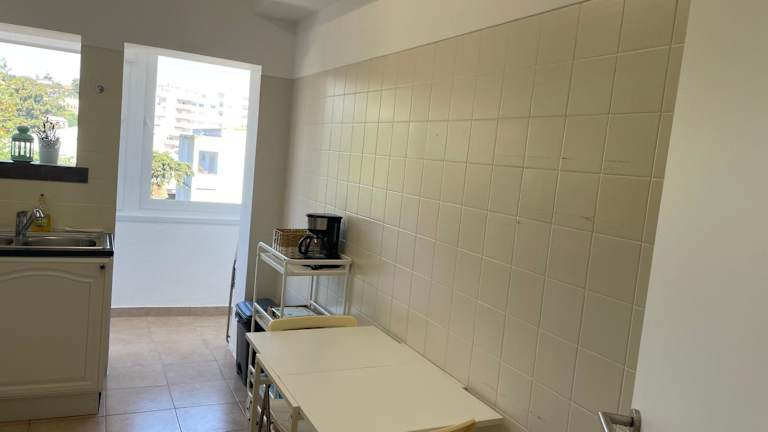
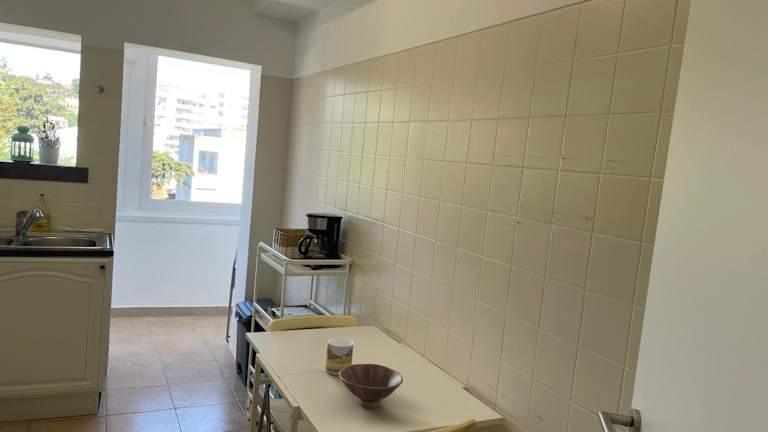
+ mug (337, 354)
+ bowl (369, 389)
